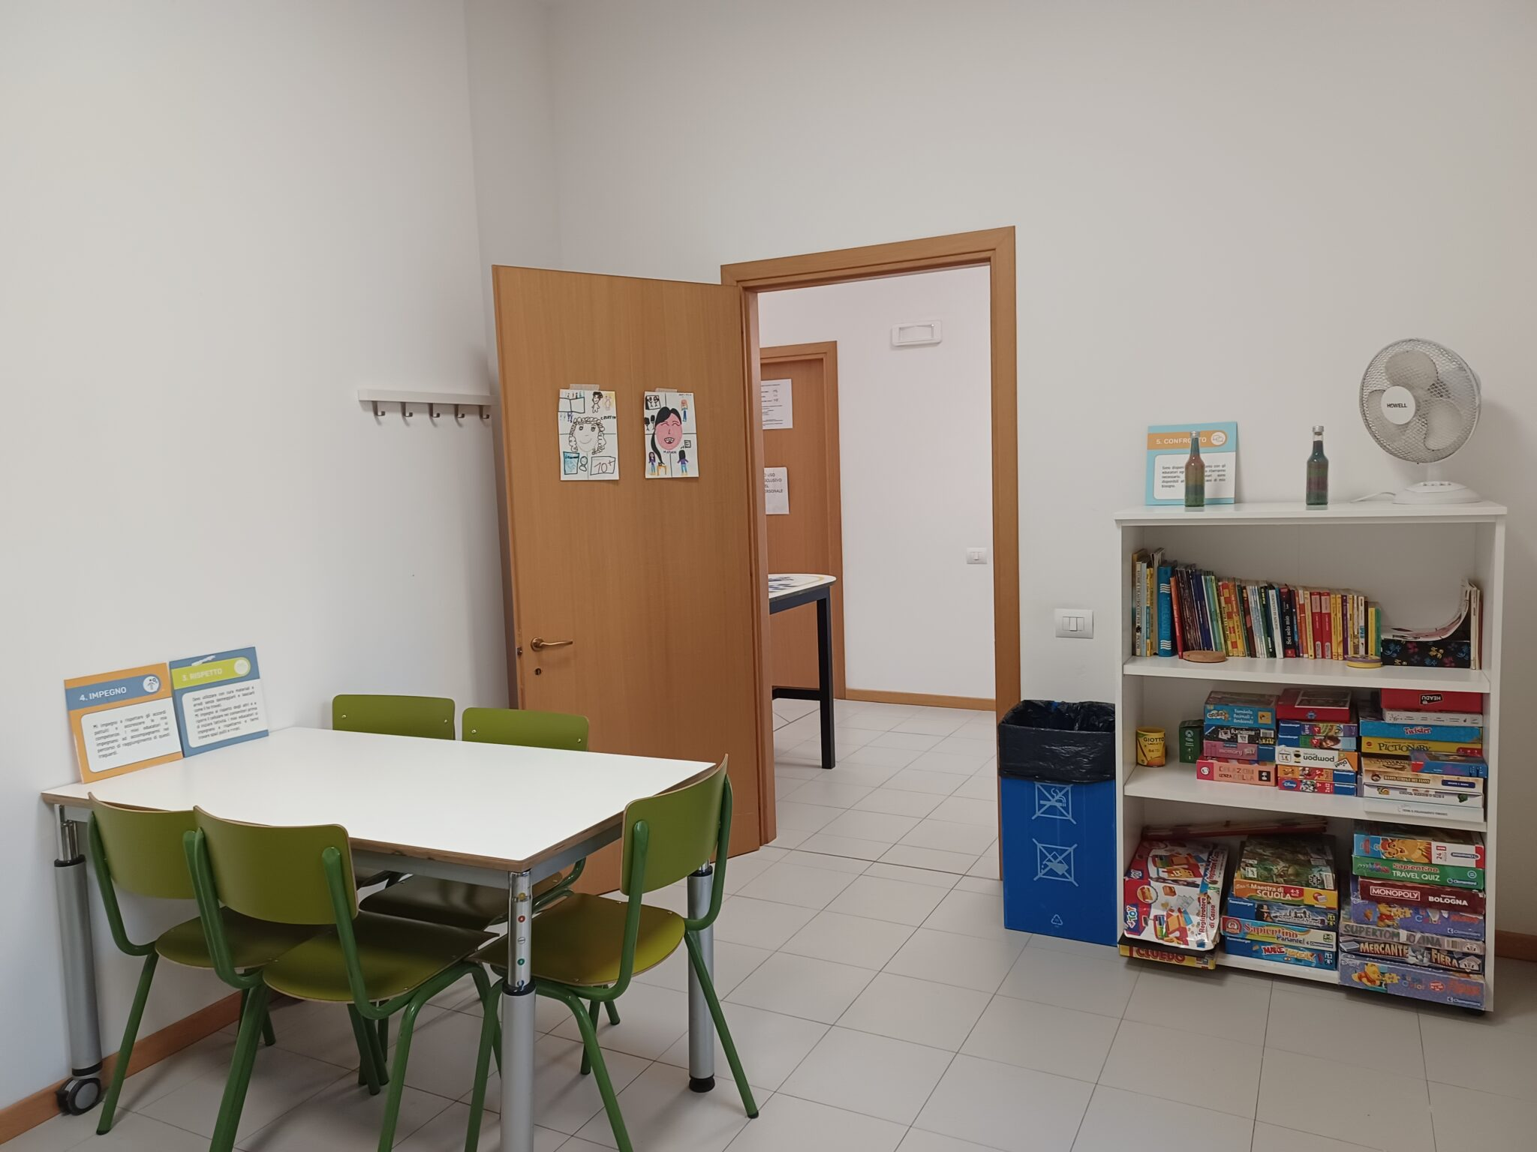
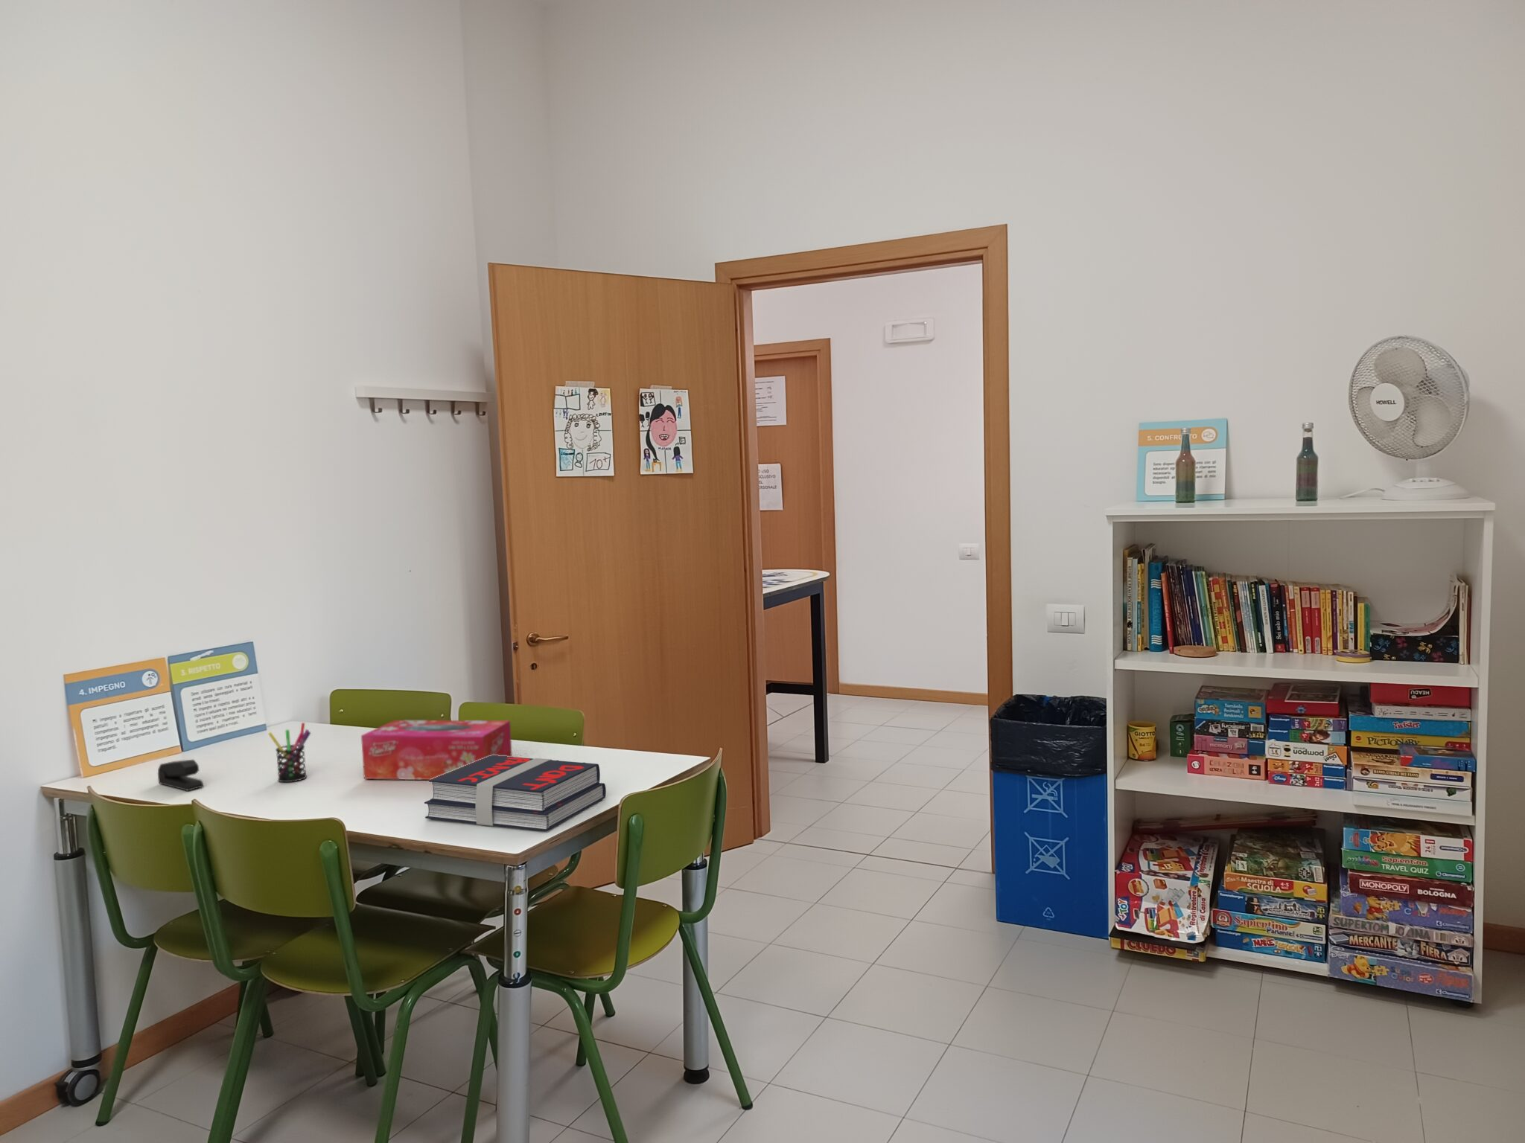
+ stapler (179, 772)
+ tissue box (438, 749)
+ book (516, 789)
+ pen holder (291, 750)
